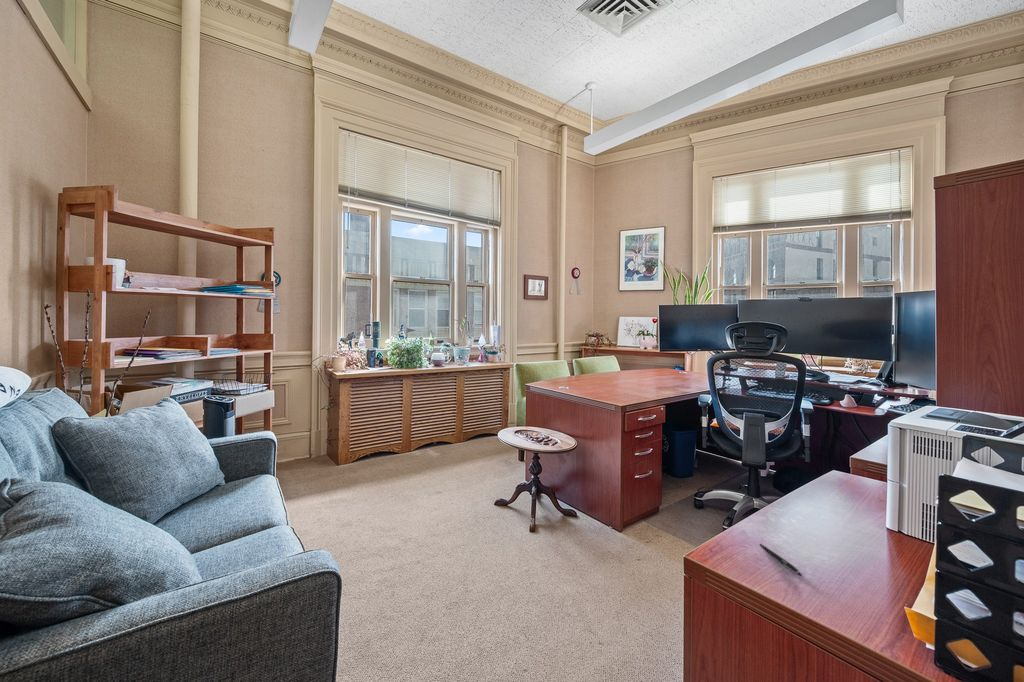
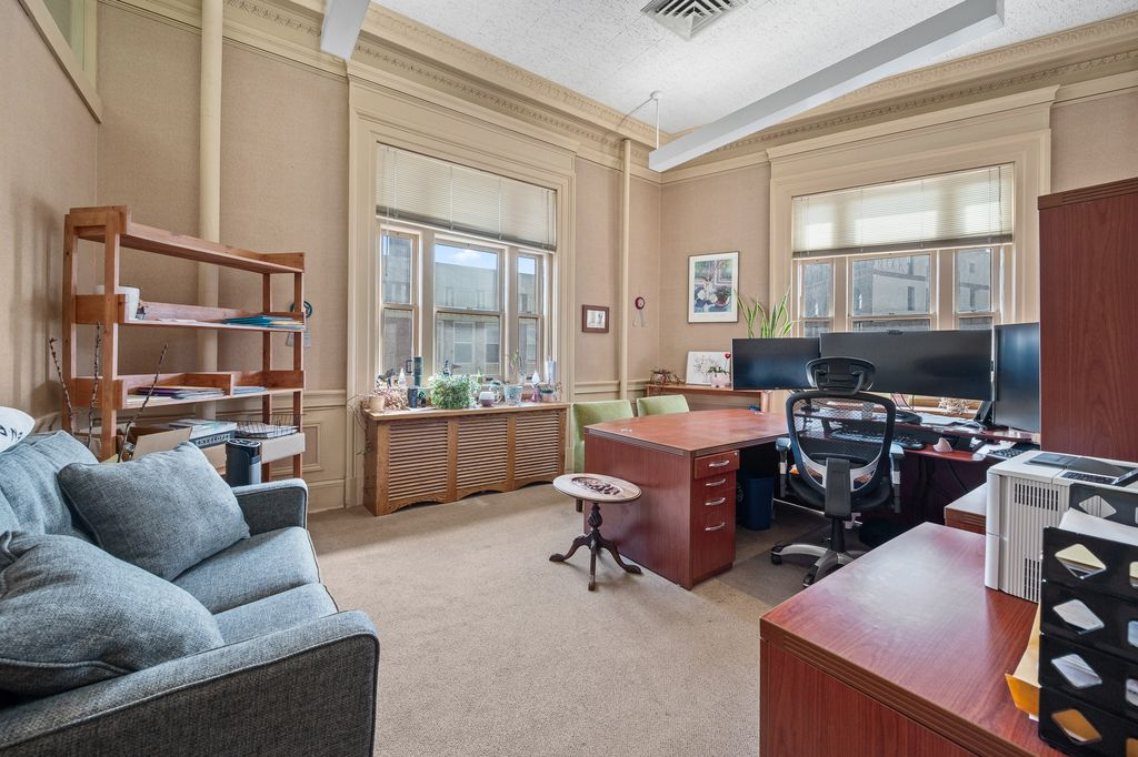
- pen (779, 557)
